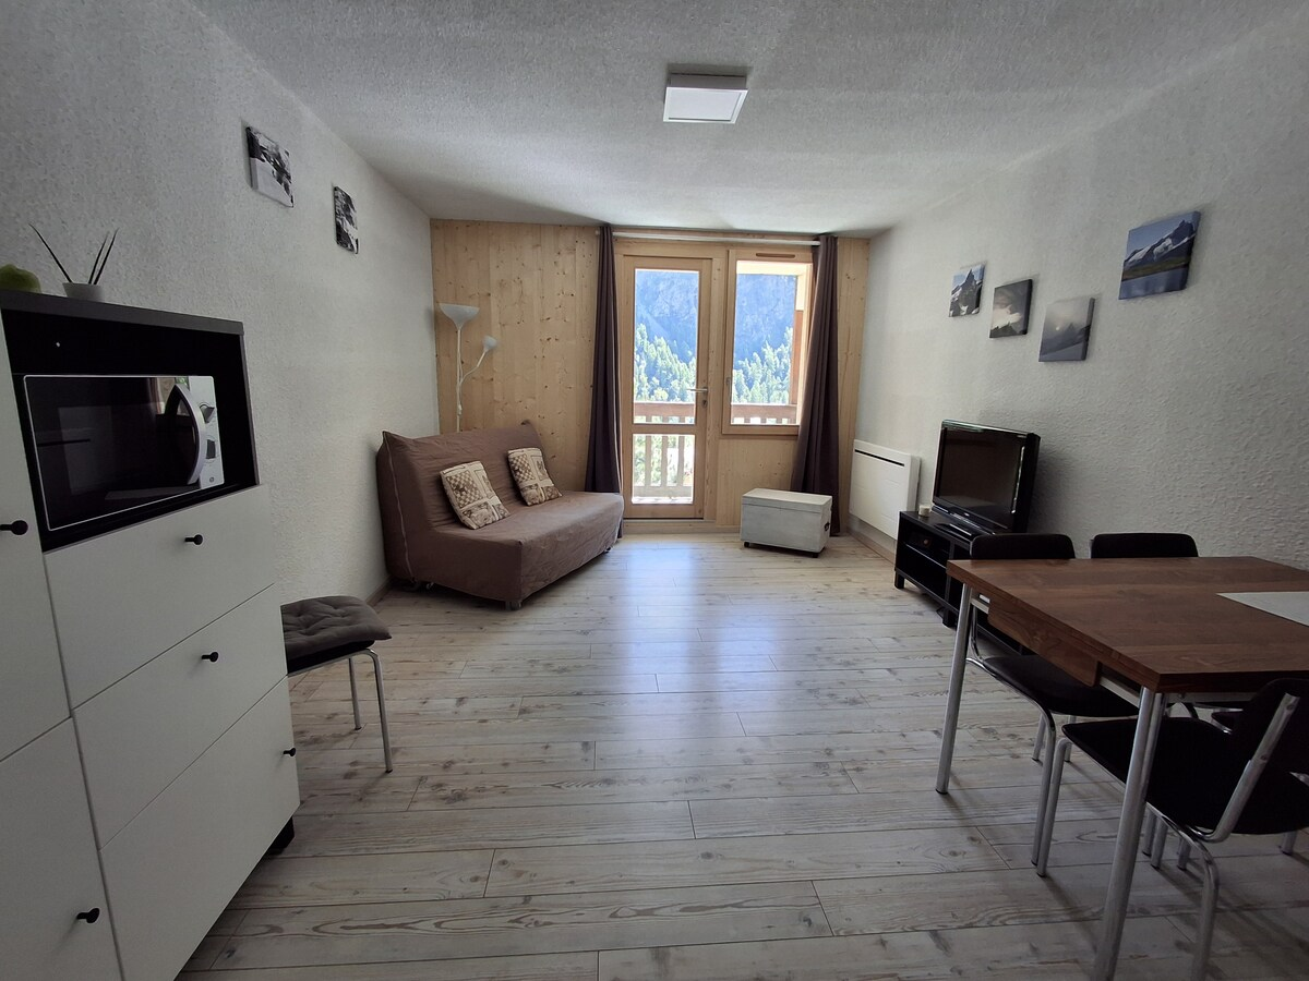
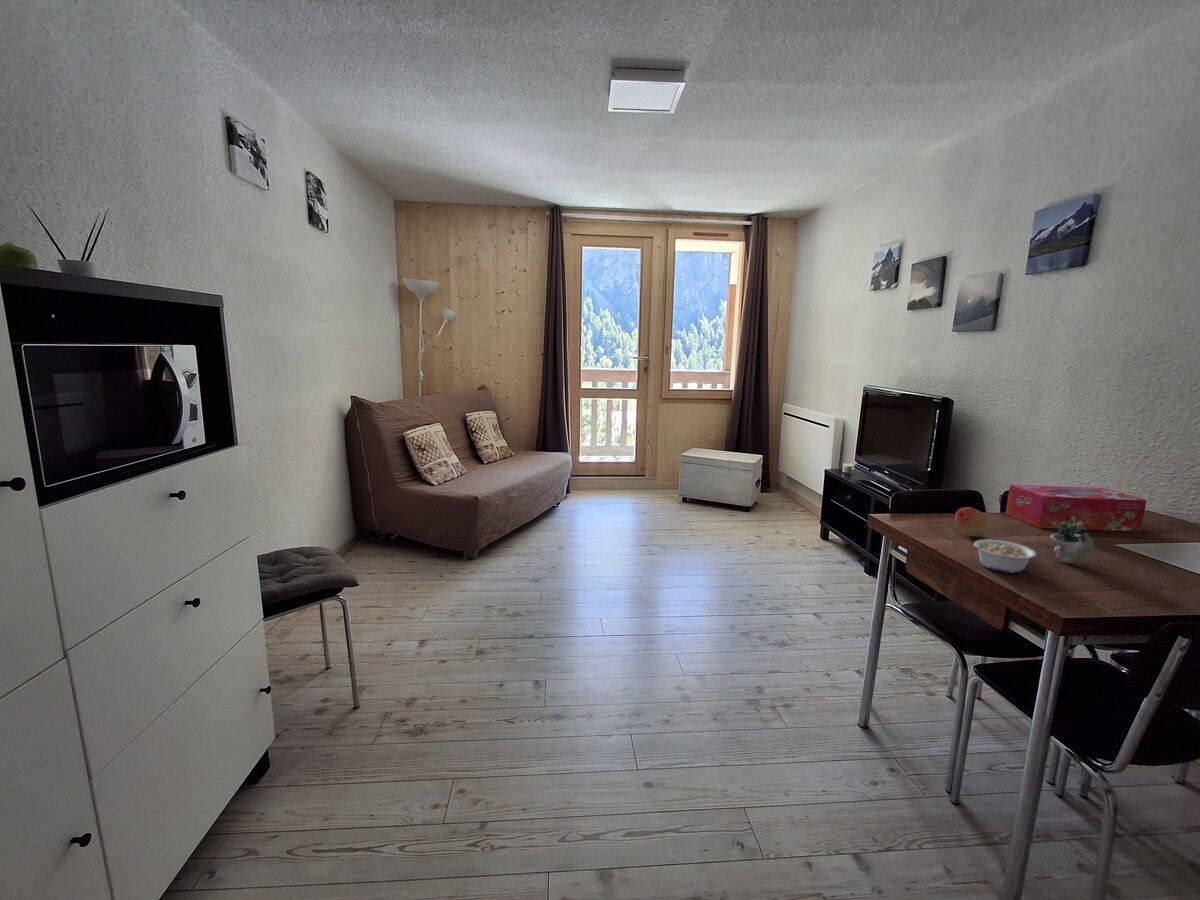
+ legume (1002, 555)
+ succulent plant (1087, 542)
+ tissue box (1072, 507)
+ fruit (970, 521)
